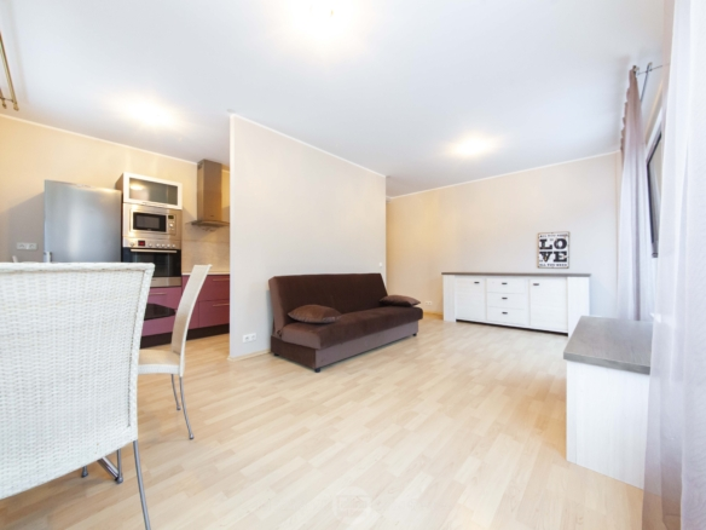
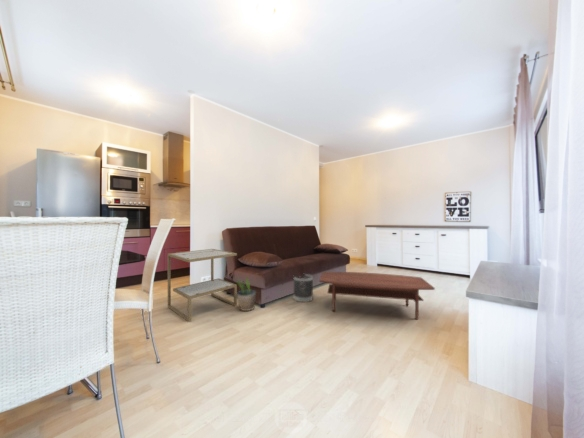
+ wastebasket (303, 287)
+ coffee table (371, 293)
+ side table (202, 282)
+ potted plant (246, 291)
